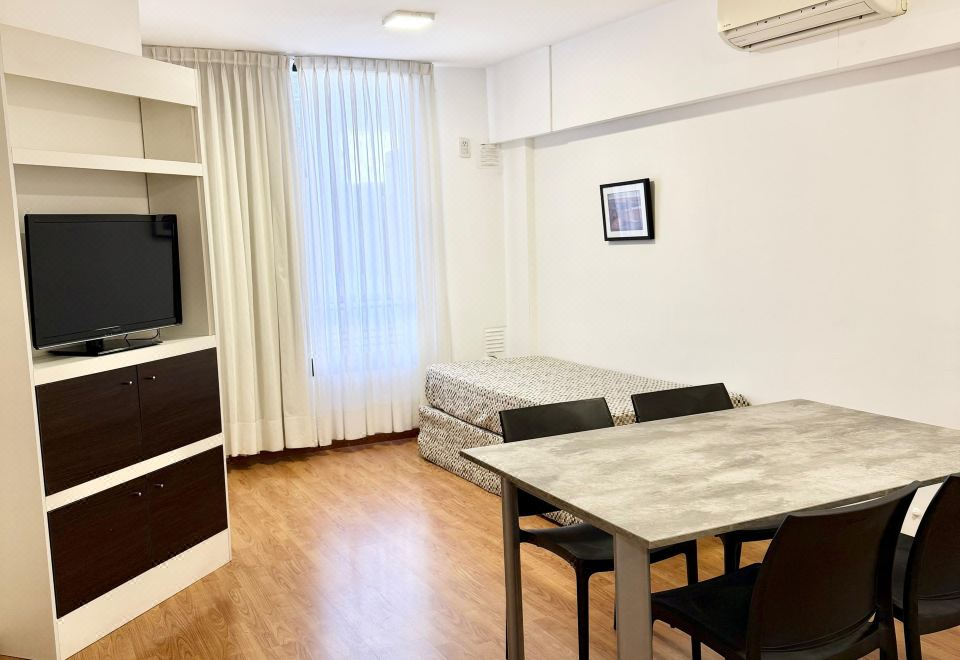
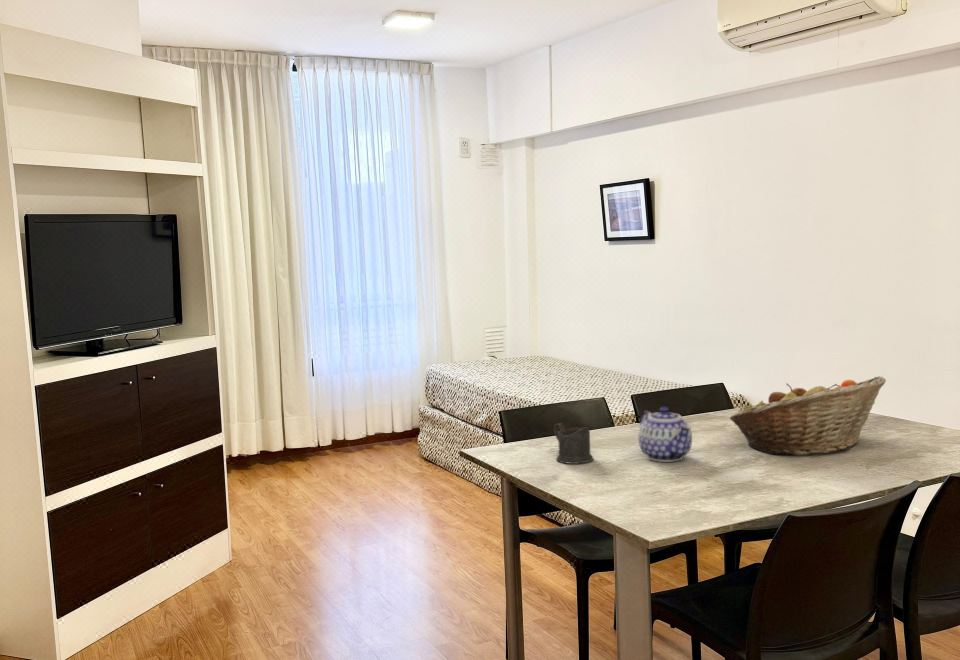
+ cup (570, 441)
+ teapot (664, 432)
+ fruit basket (808, 410)
